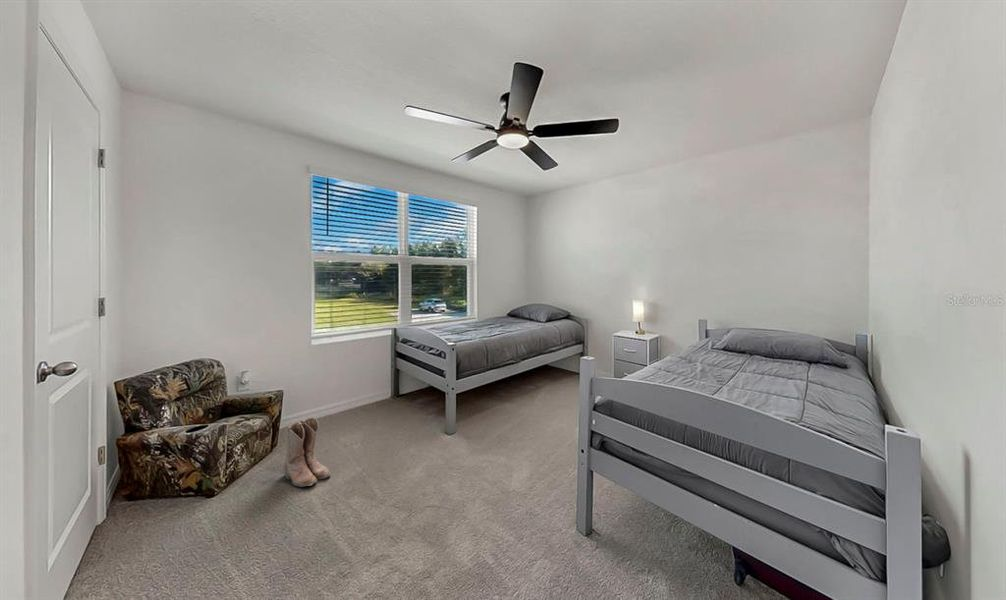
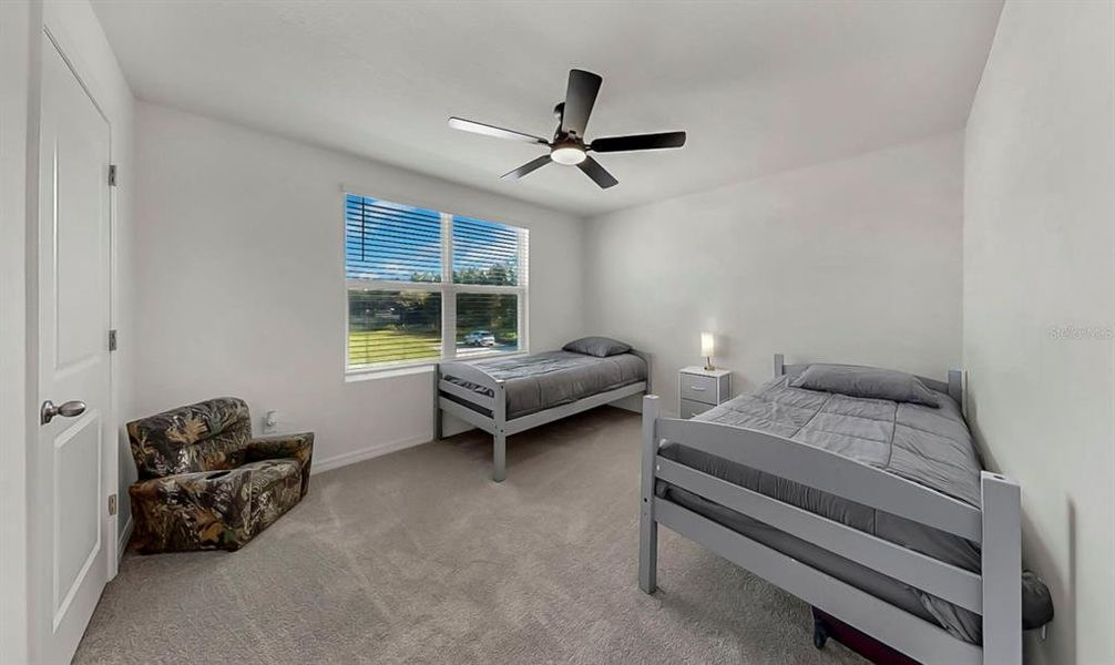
- boots (307, 448)
